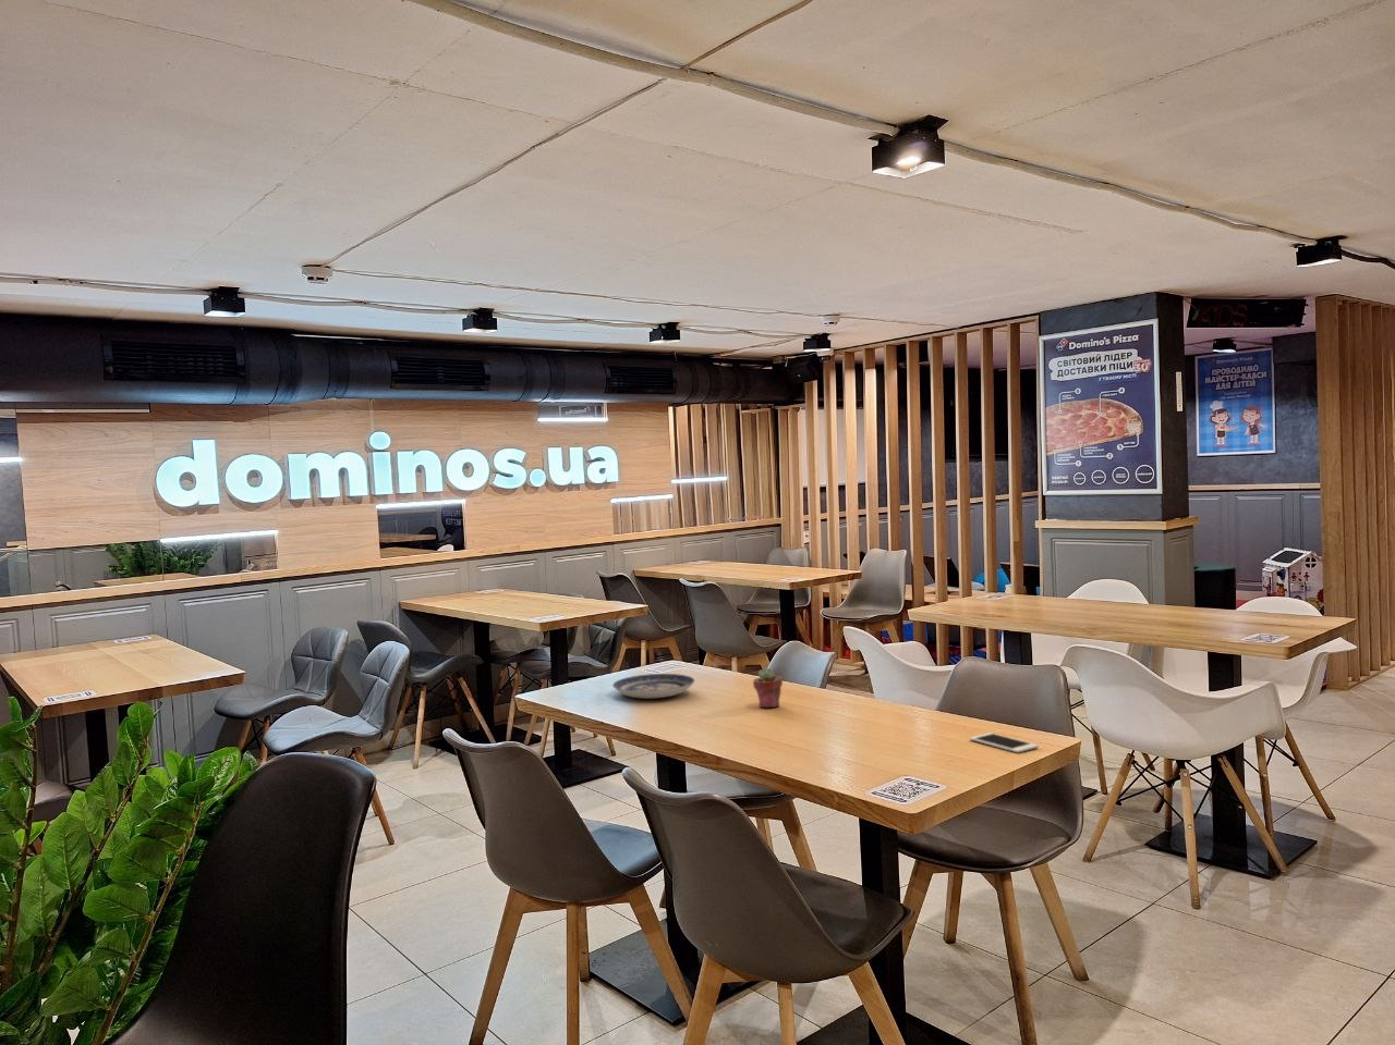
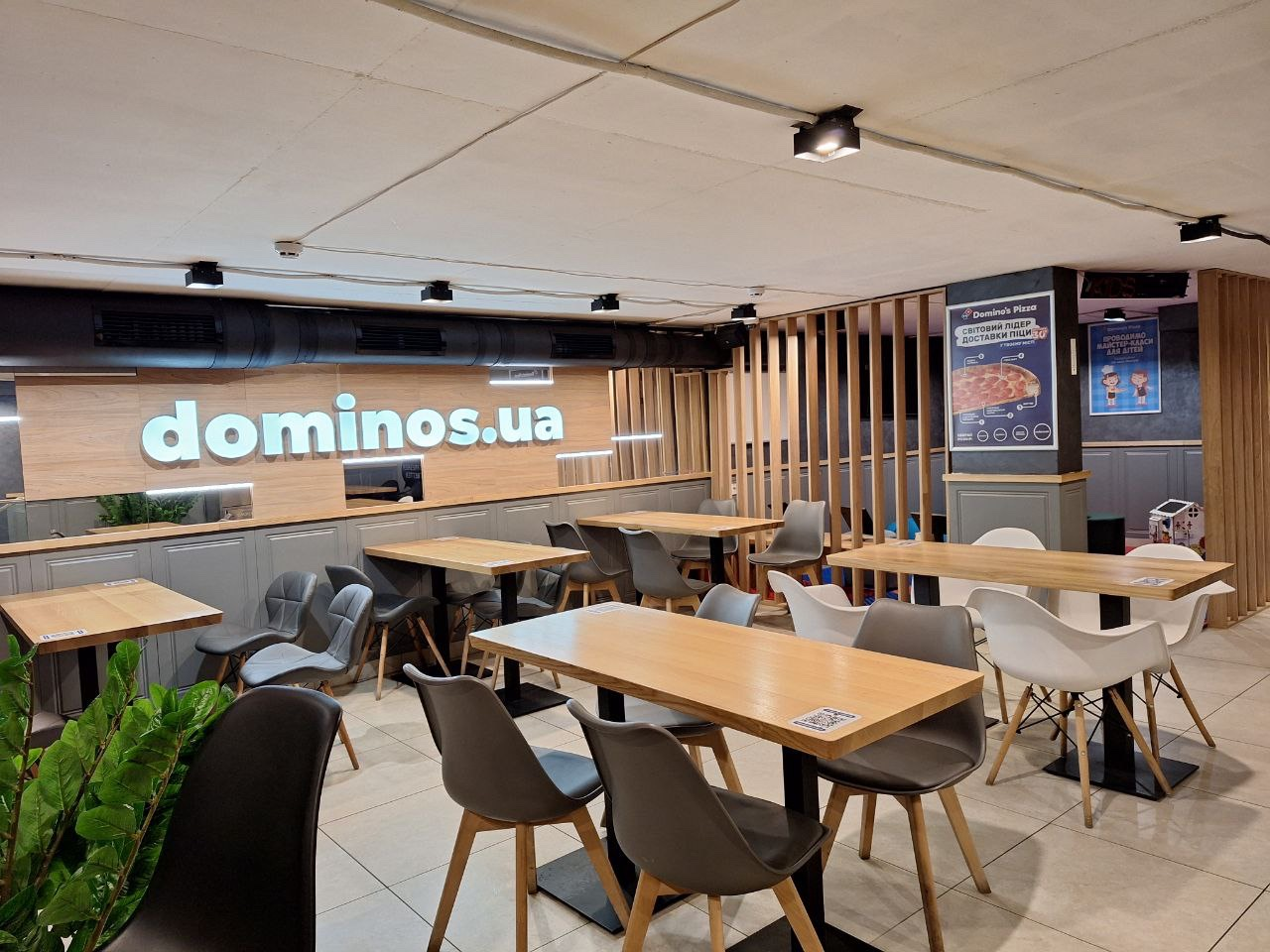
- plate (654, 688)
- cell phone (1003, 742)
- potted succulent (767, 686)
